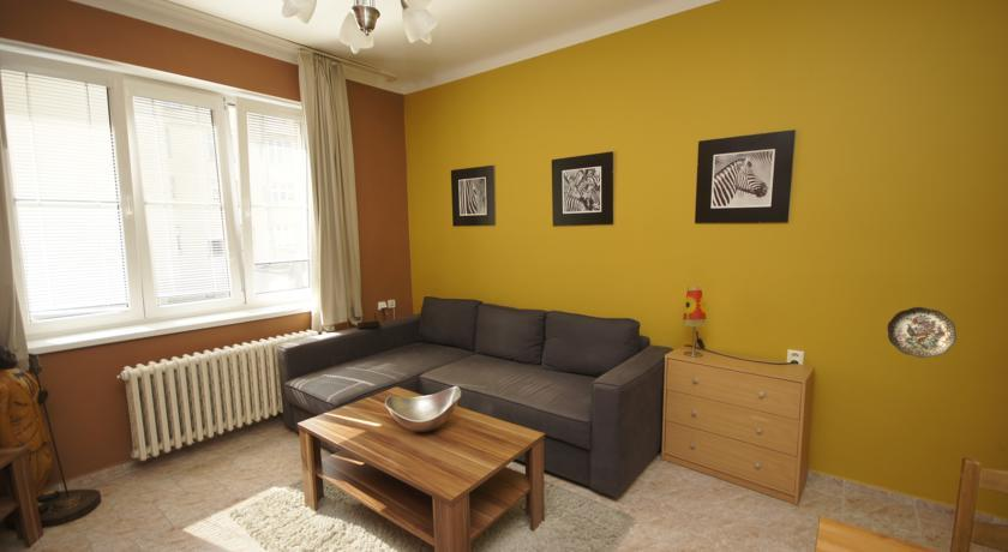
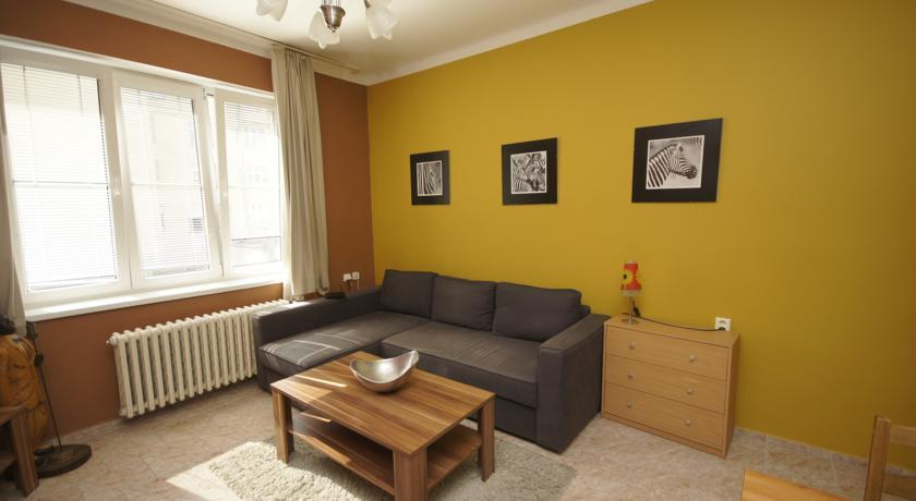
- decorative plate (919, 331)
